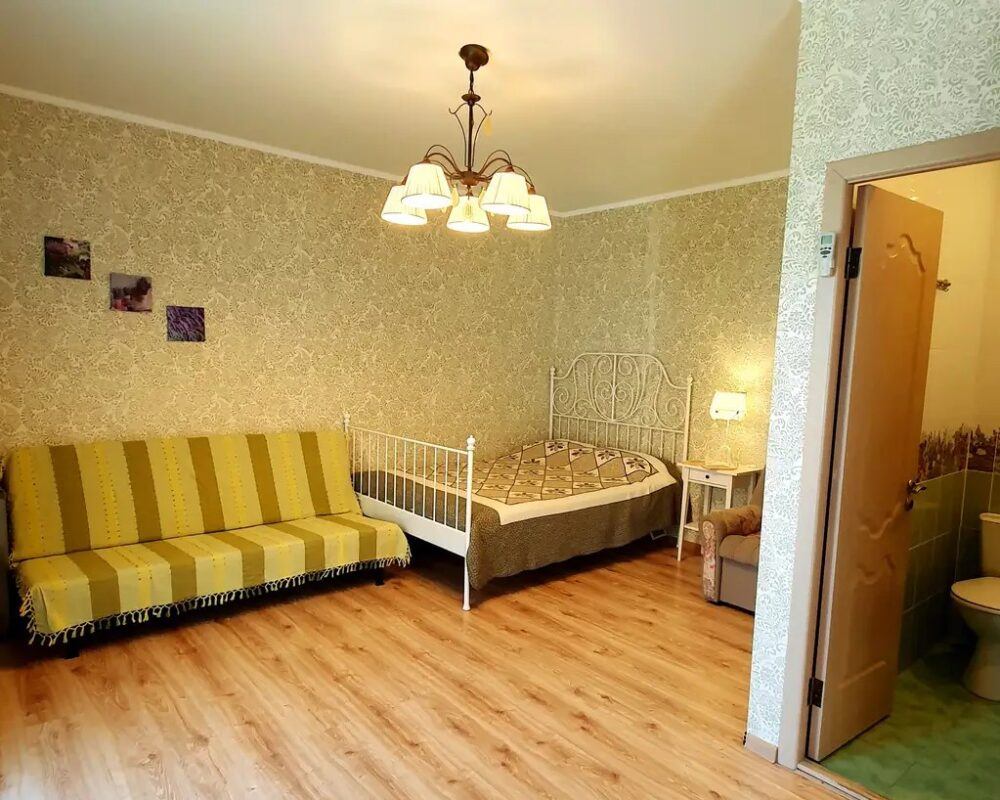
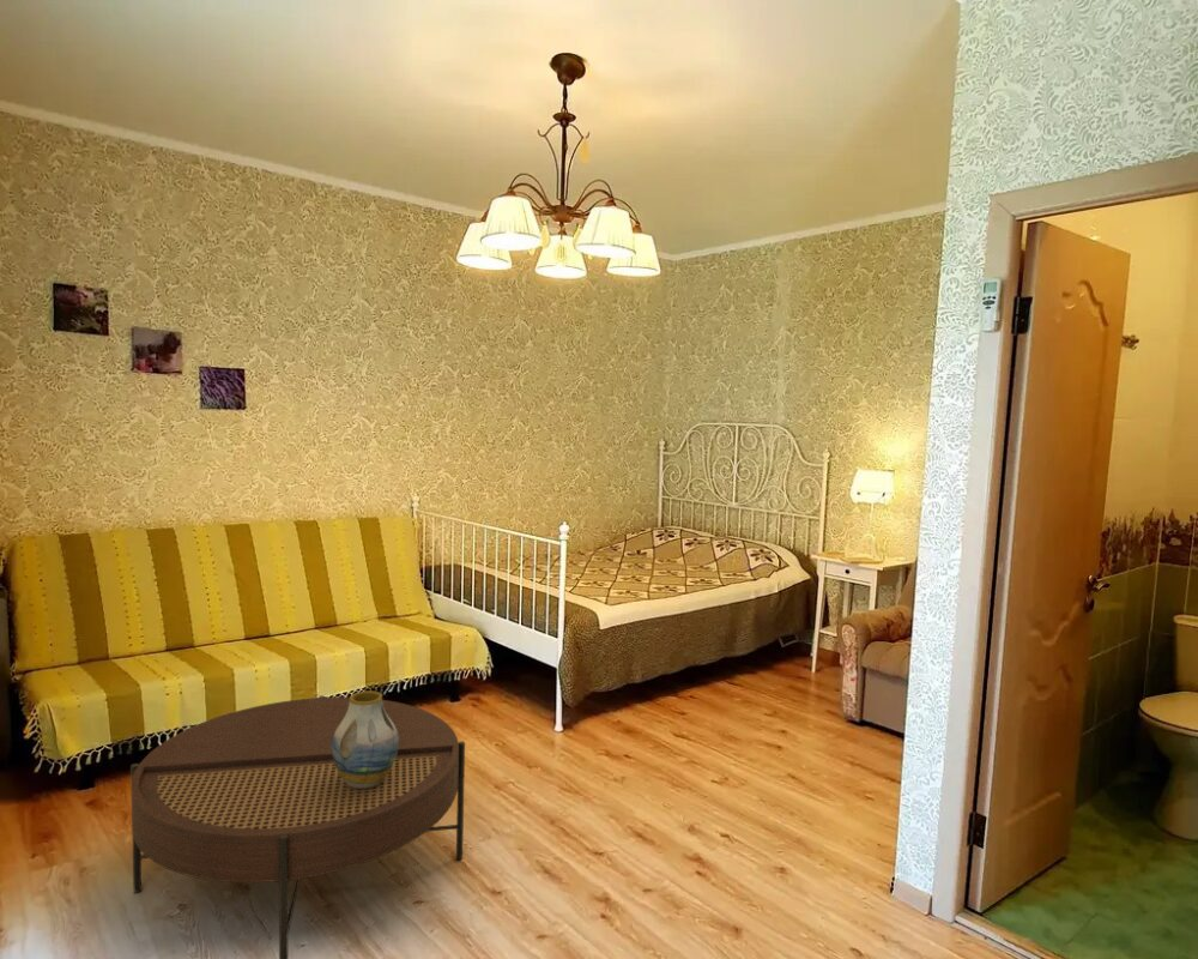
+ coffee table (305, 813)
+ vase (365, 732)
